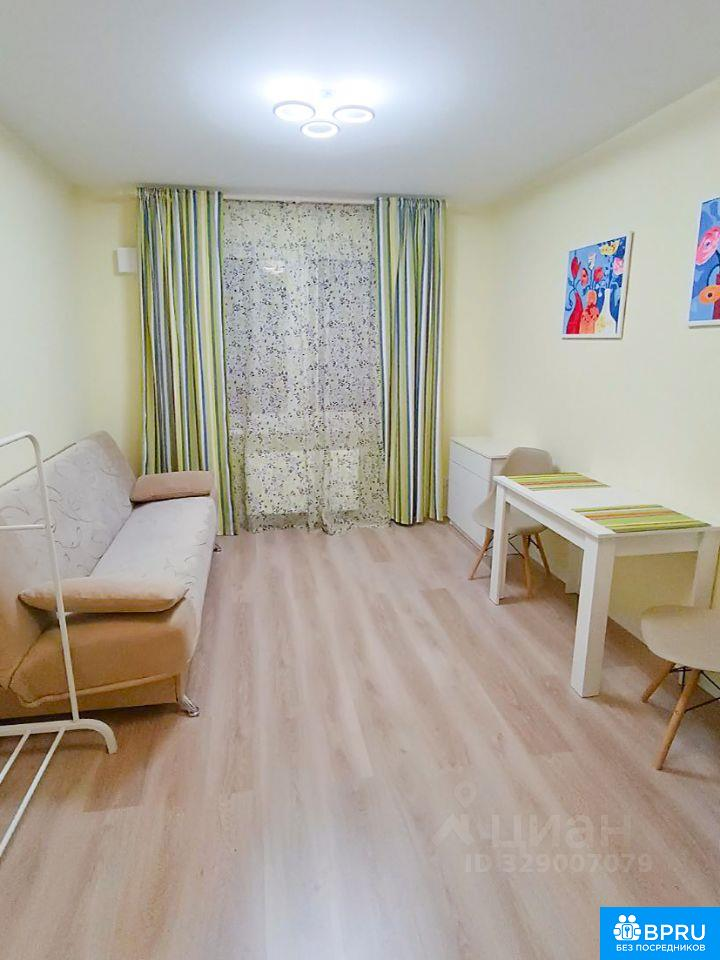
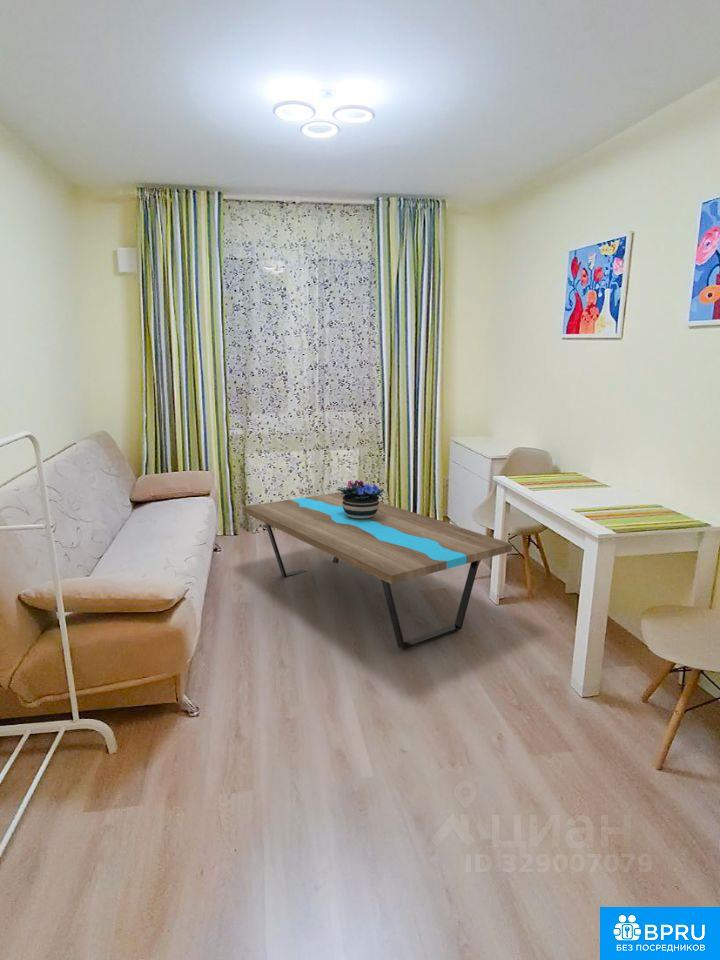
+ coffee table (363, 562)
+ potted flower (361, 497)
